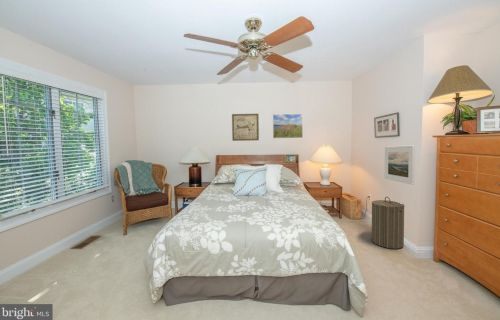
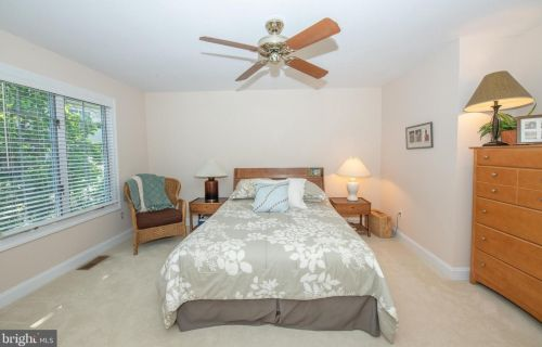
- laundry hamper (387, 219)
- wall art (245, 127)
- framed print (287, 126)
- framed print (398, 163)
